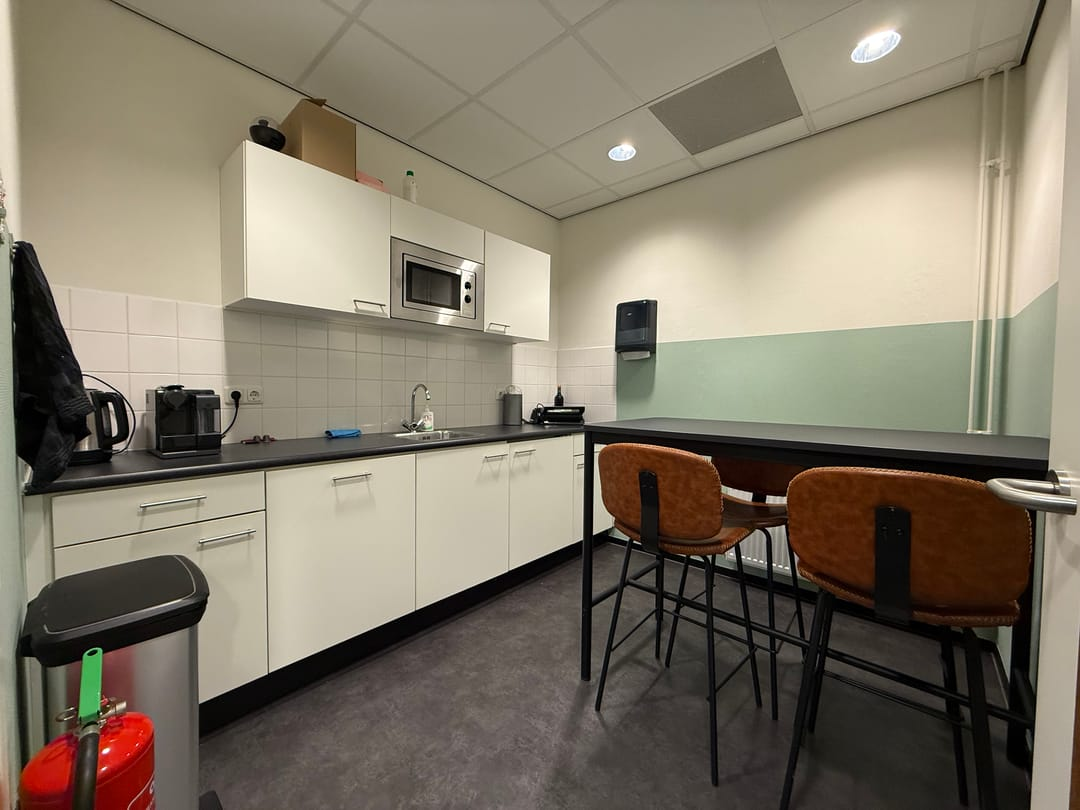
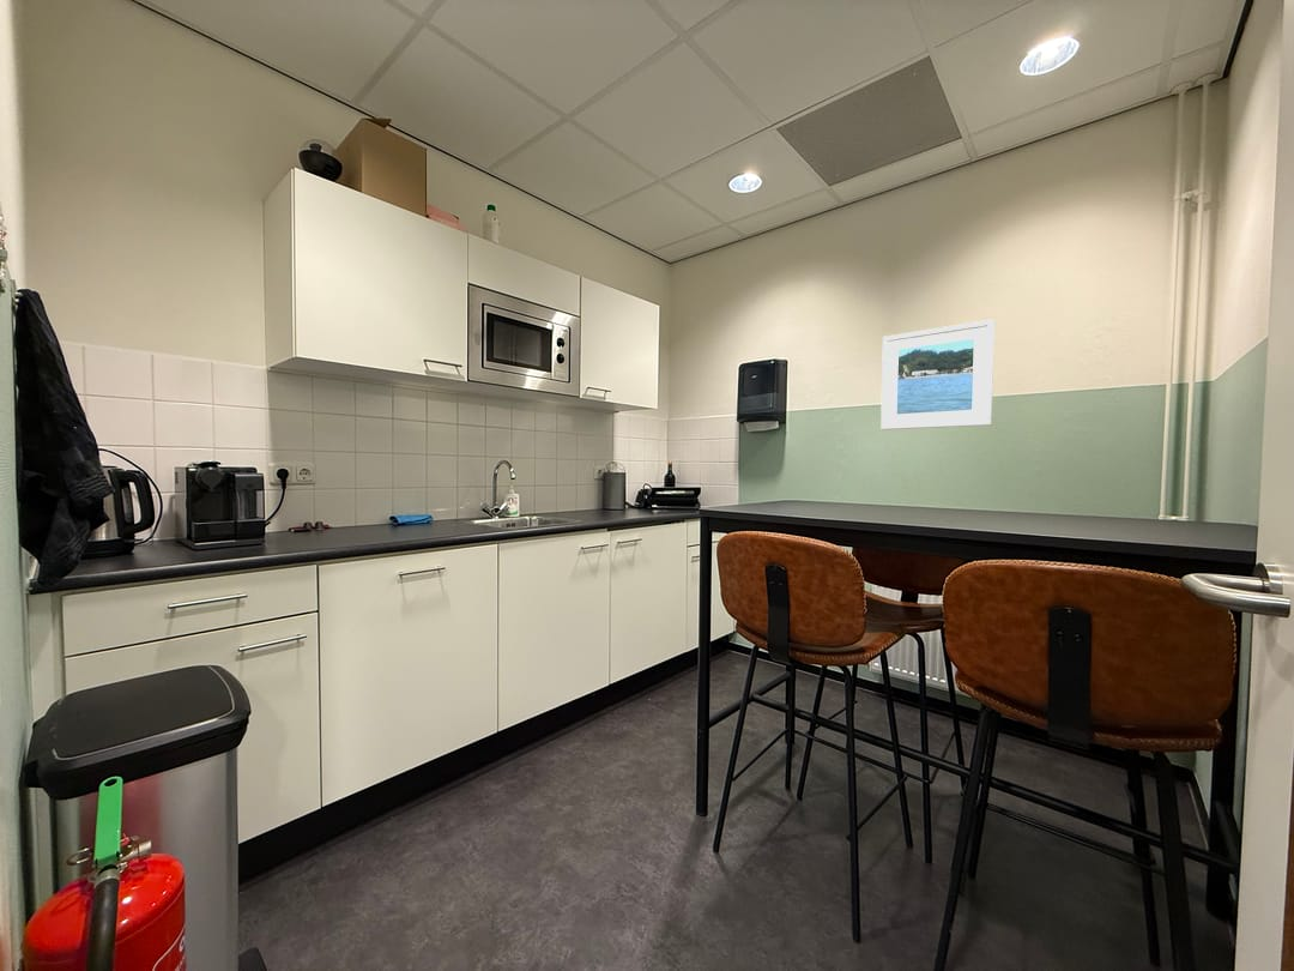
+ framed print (933, 378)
